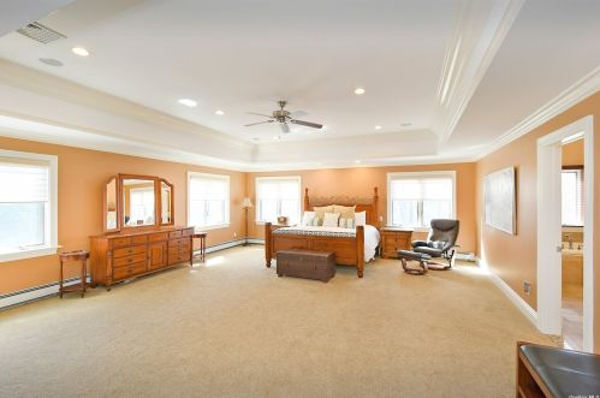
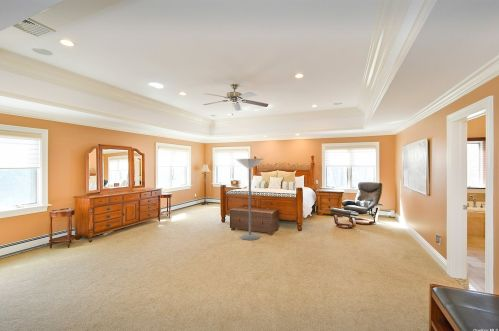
+ floor lamp (249, 197)
